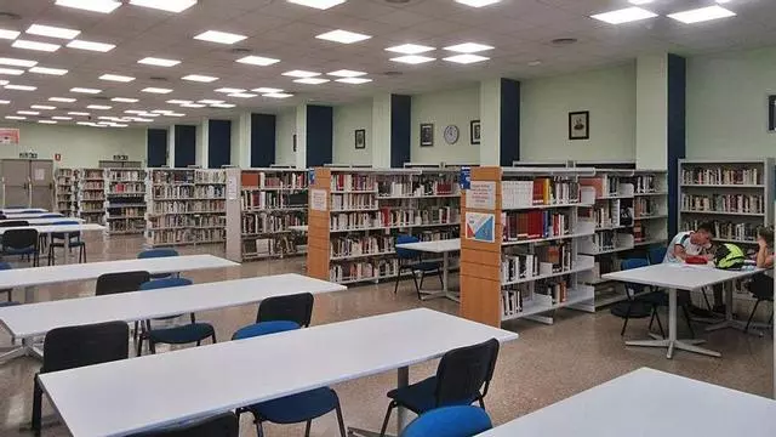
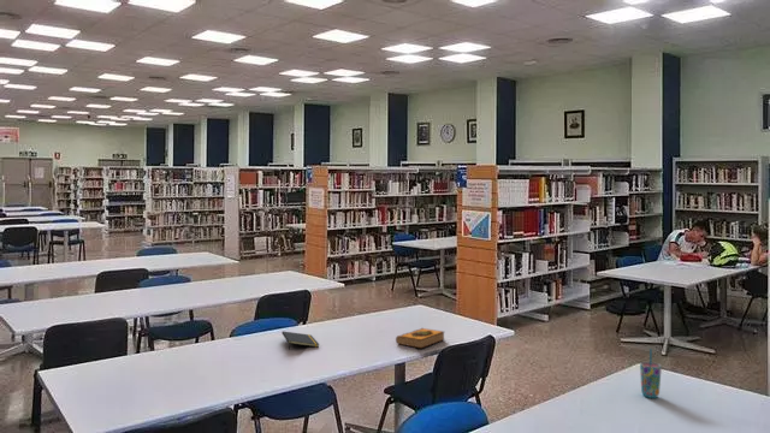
+ hardback book (420, 337)
+ cup (650, 372)
+ notepad (300, 338)
